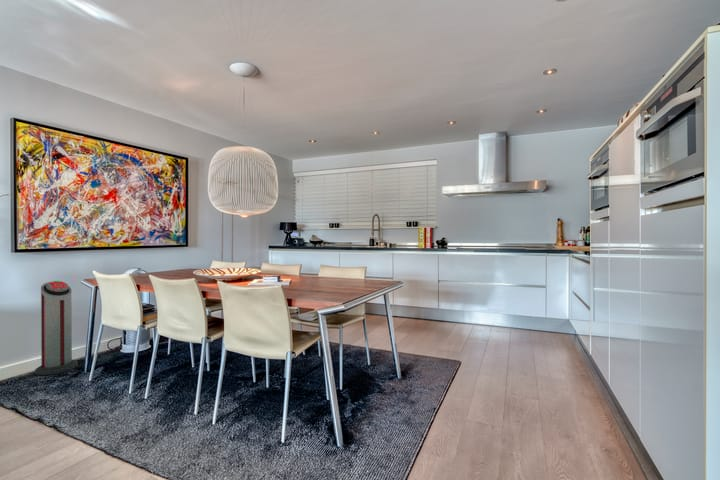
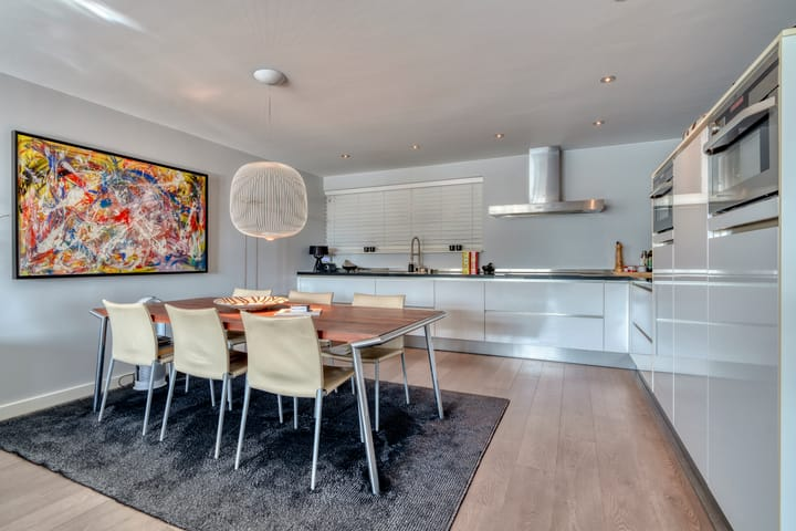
- air purifier (56, 324)
